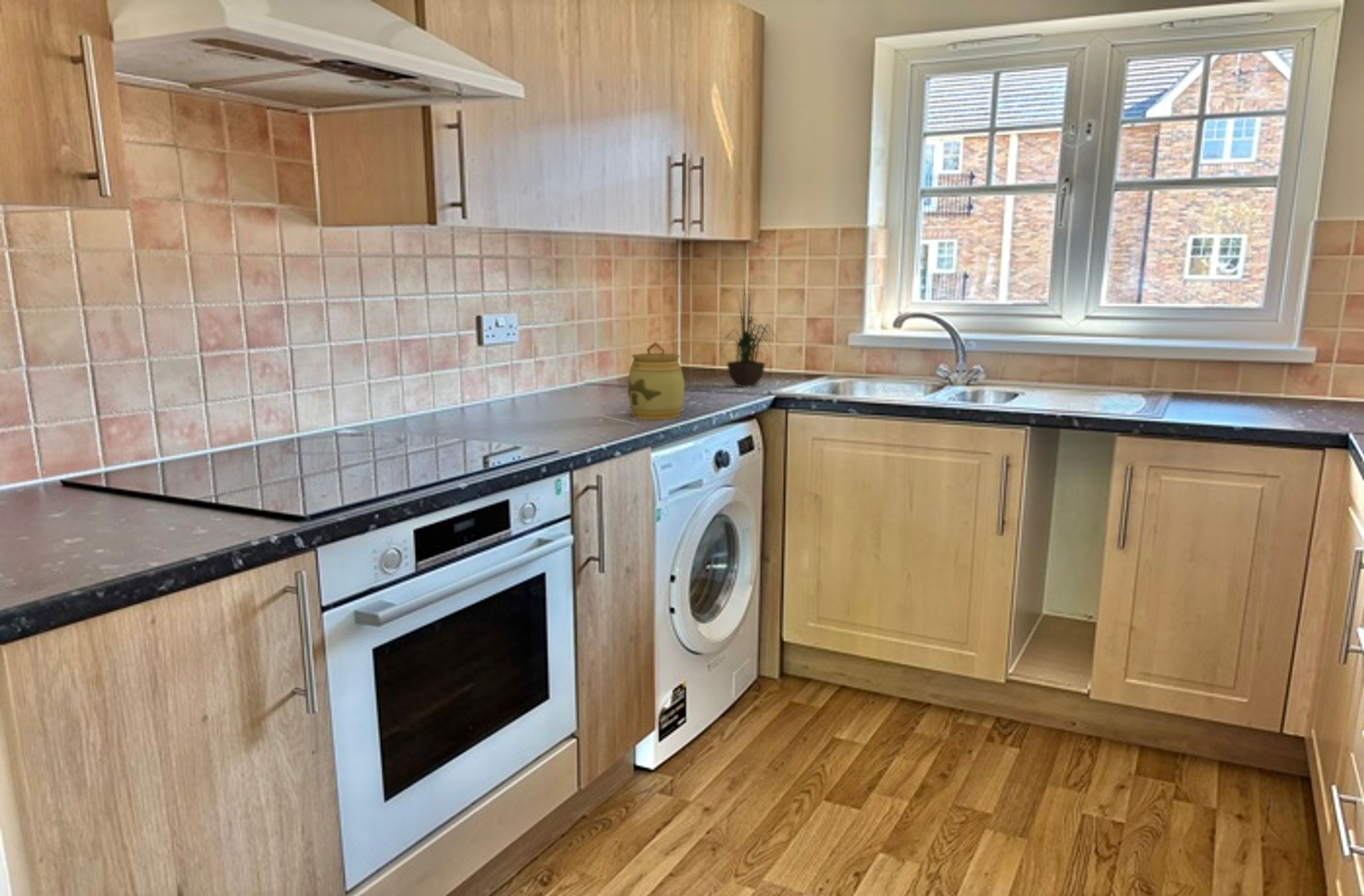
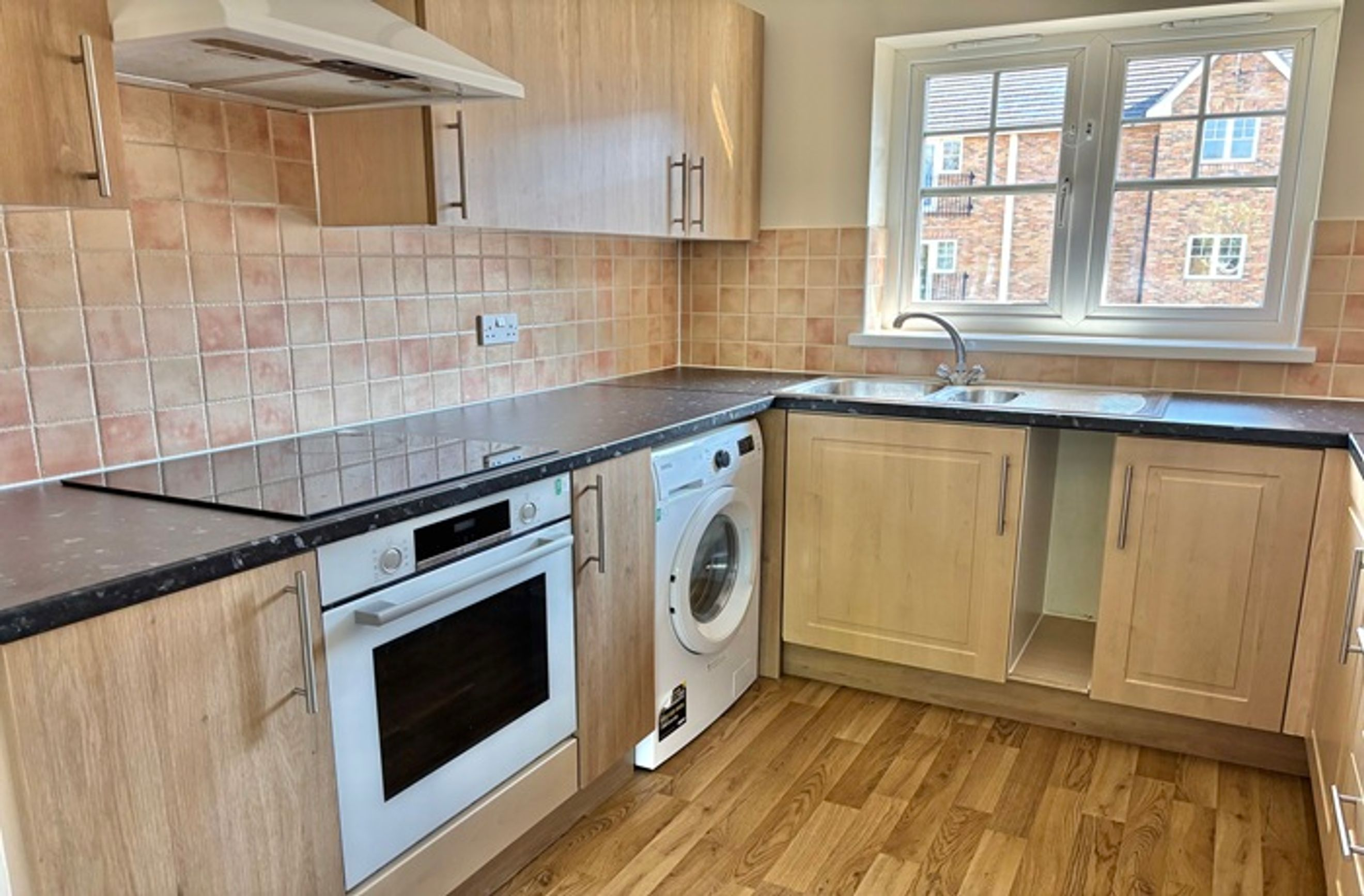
- jar (656, 379)
- potted plant (751, 328)
